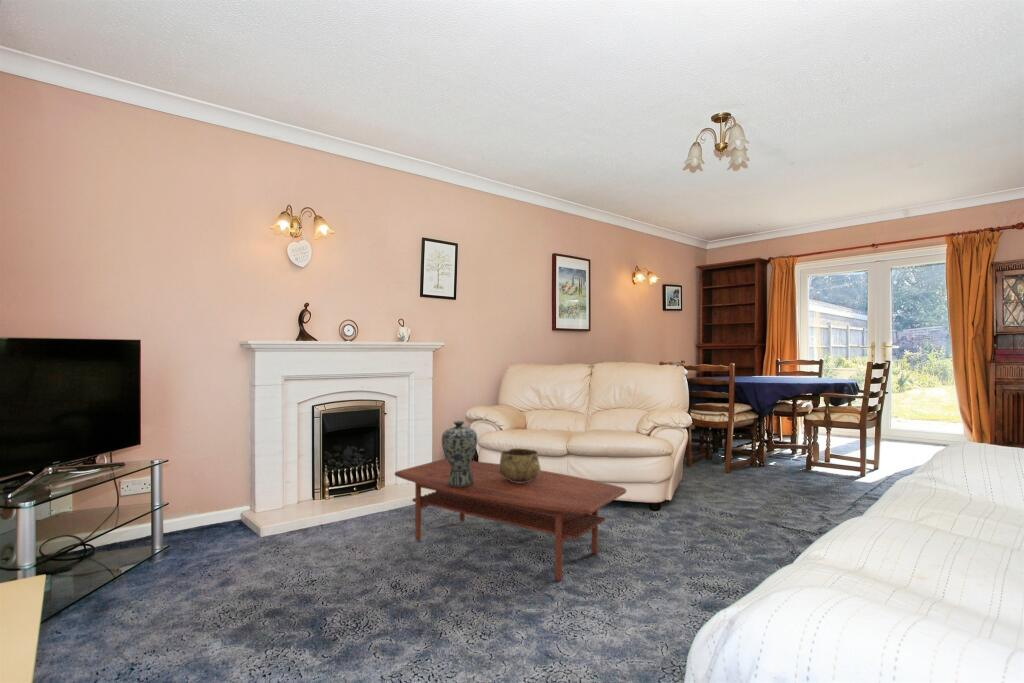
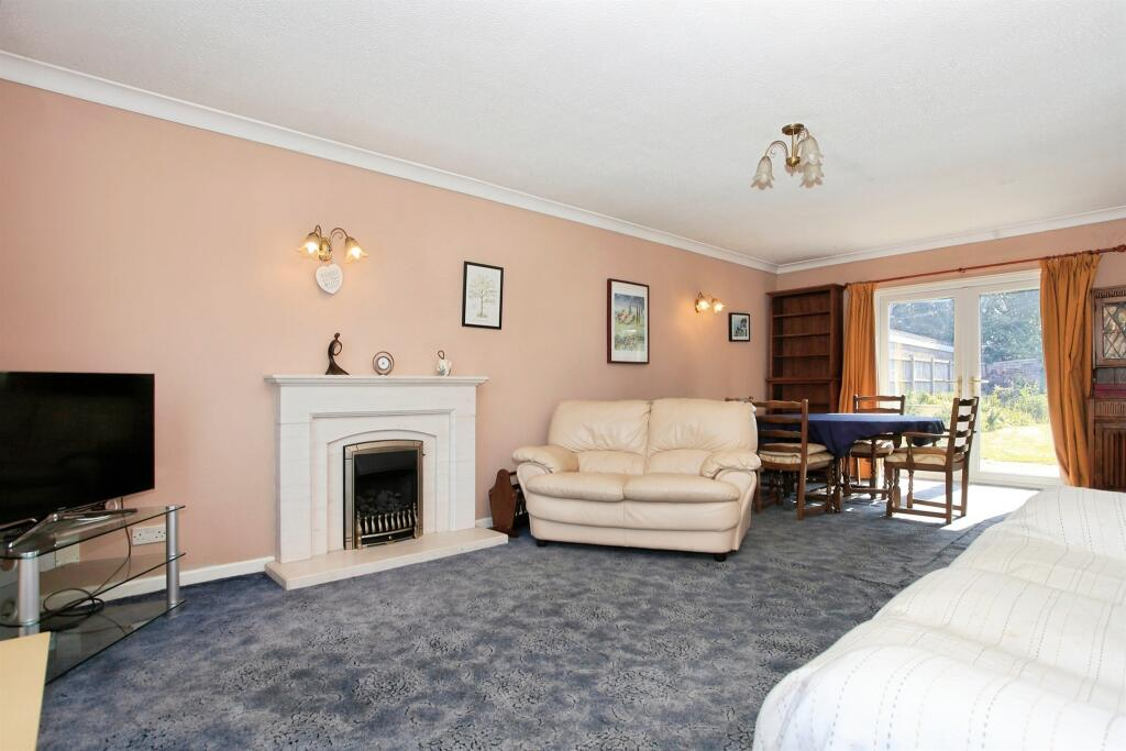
- vase (459, 452)
- coffee table (503, 513)
- decorative bowl (520, 465)
